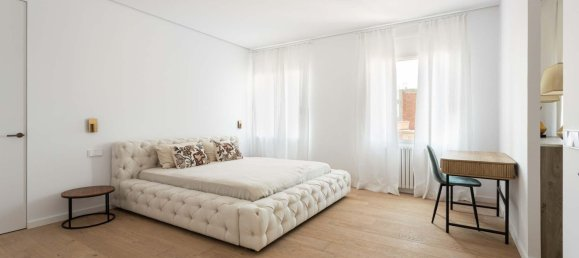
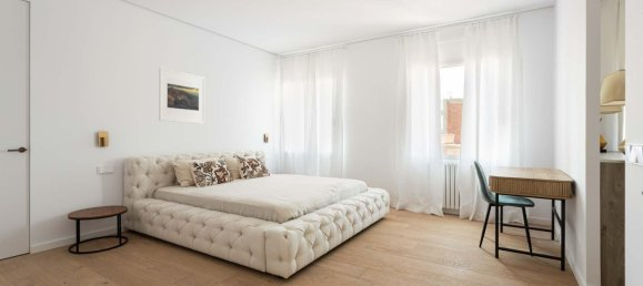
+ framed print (183, 98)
